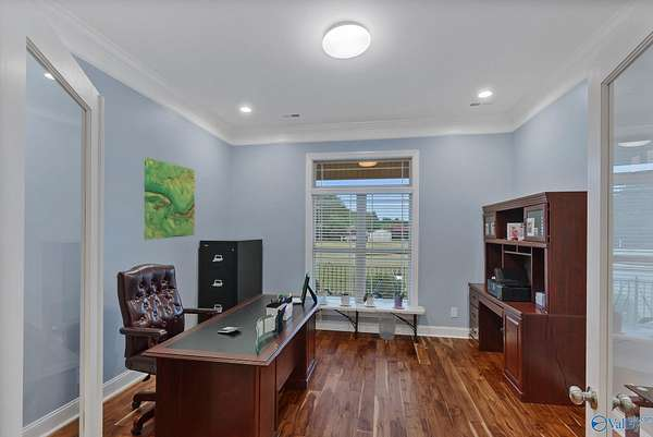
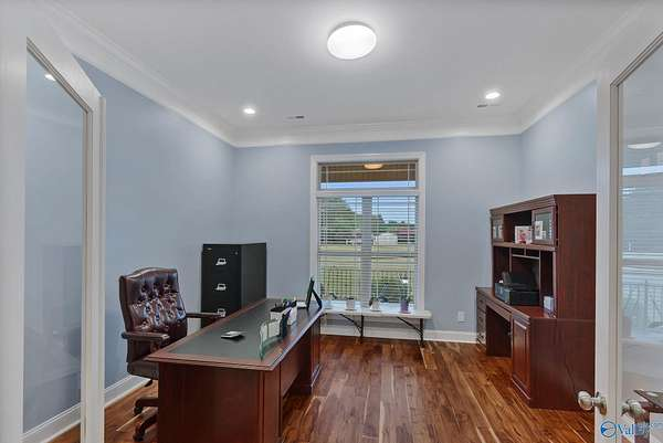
- wastebasket (386, 326)
- map (172, 201)
